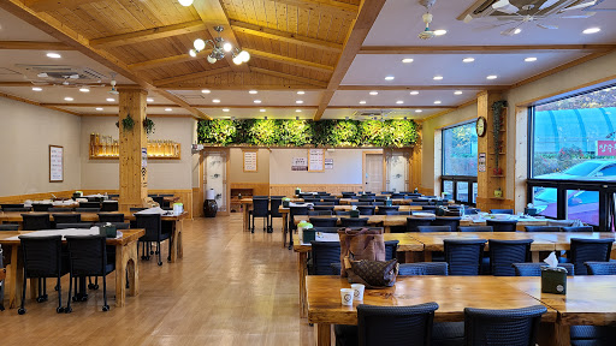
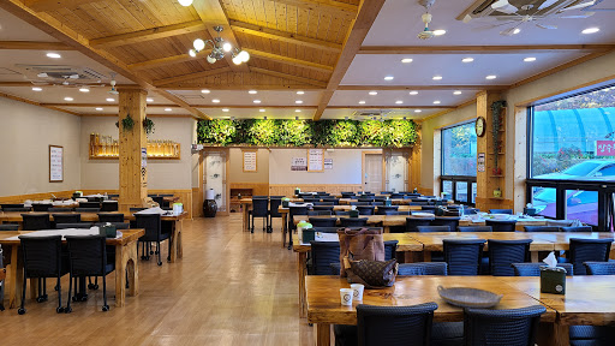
+ serving tray (468, 296)
